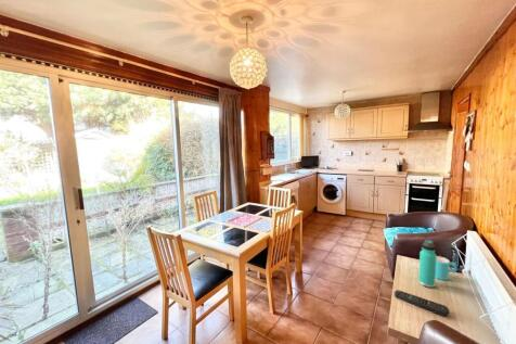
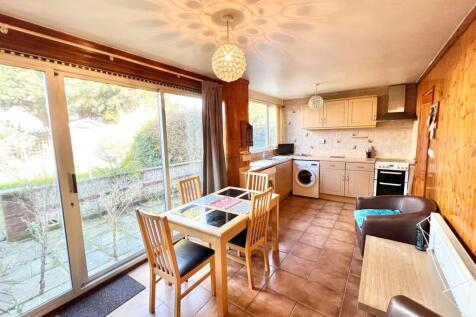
- remote control (420, 302)
- thermos bottle (427, 263)
- cup (442, 268)
